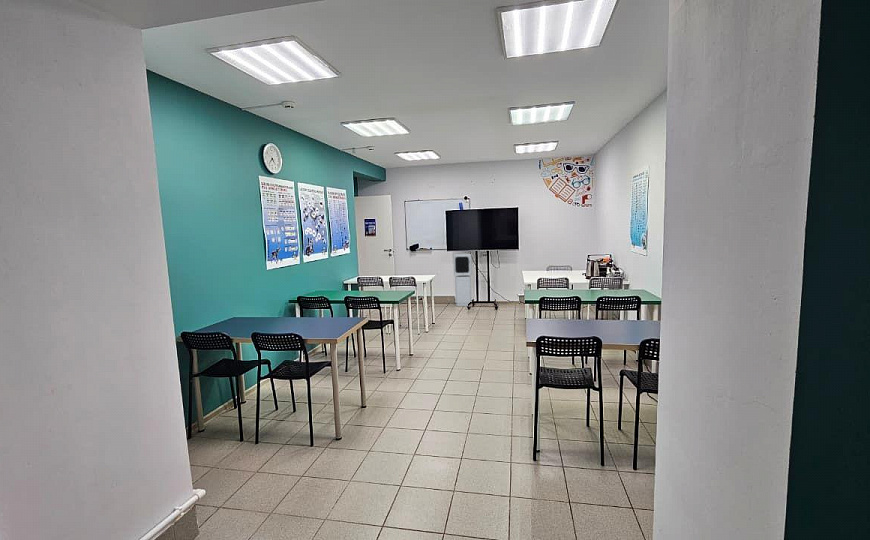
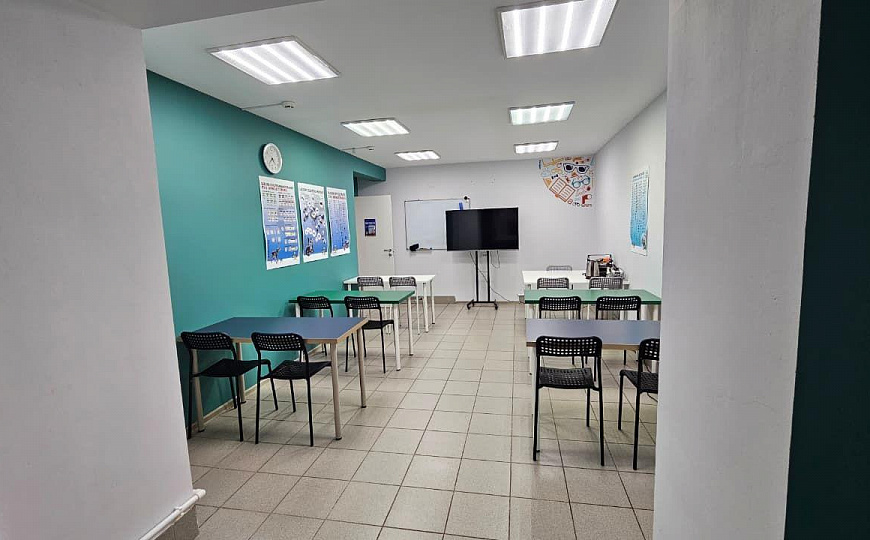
- air purifier (463, 279)
